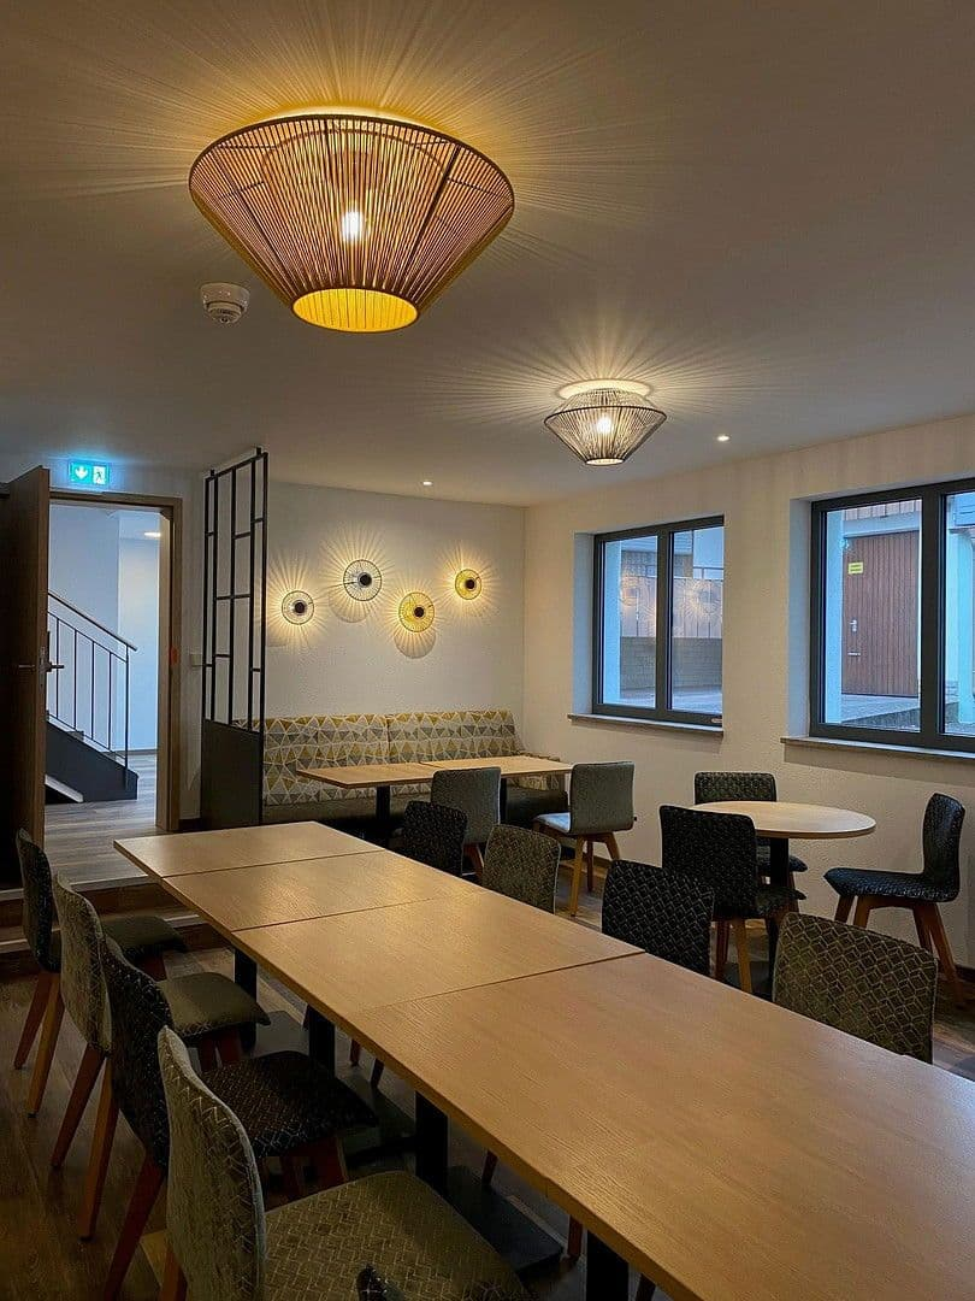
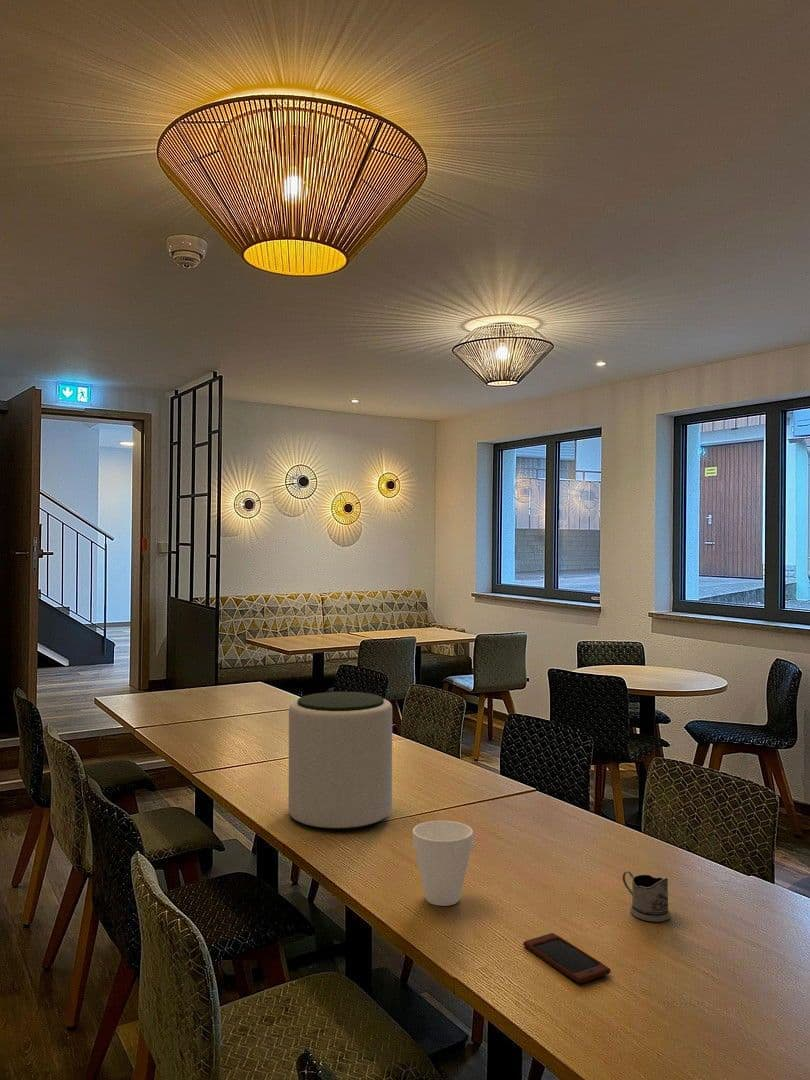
+ smartphone (565, 956)
+ tea glass holder (644, 891)
+ plant pot (340, 757)
+ cup (442, 864)
